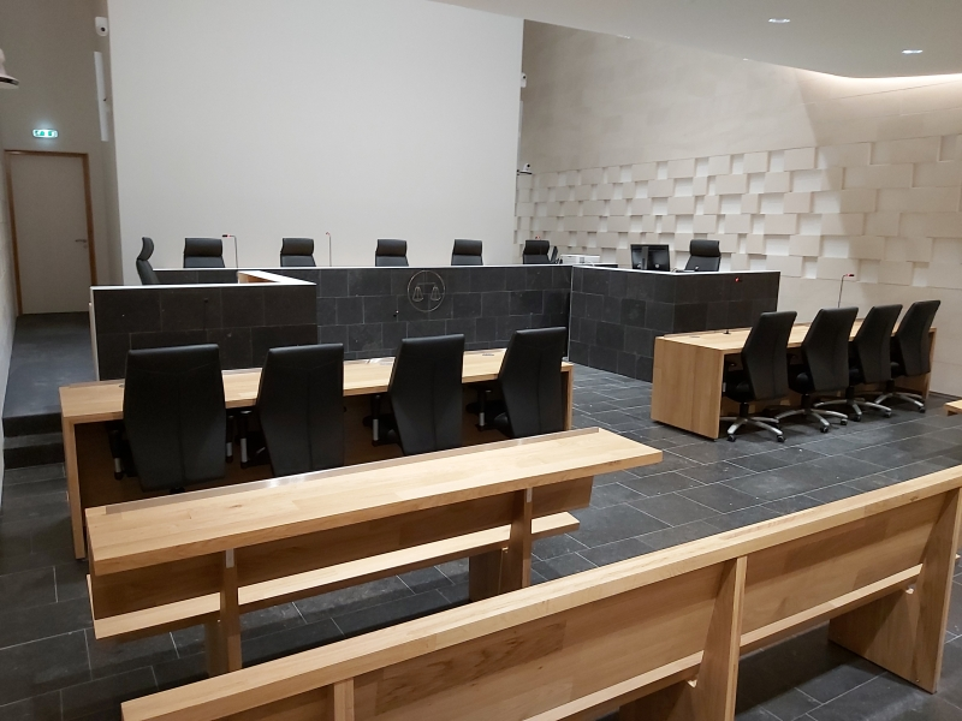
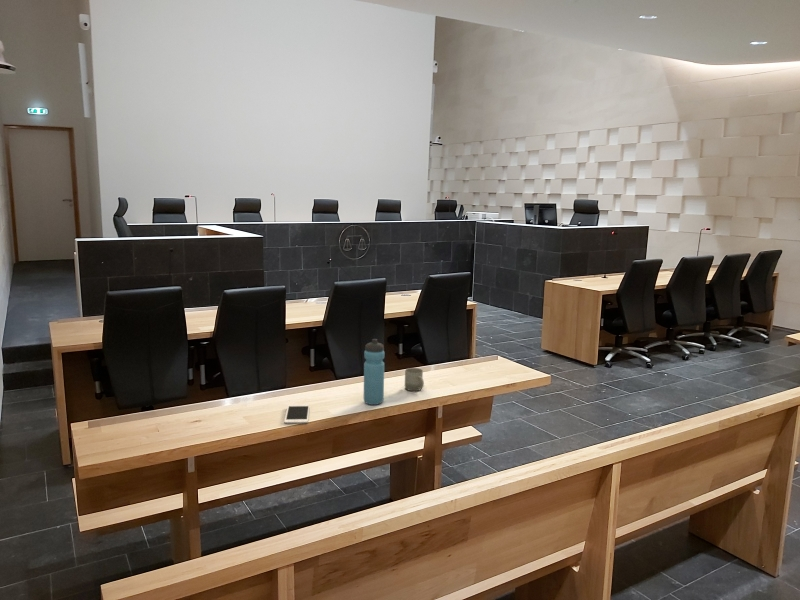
+ water bottle (374, 370)
+ cup (415, 380)
+ cell phone (297, 413)
